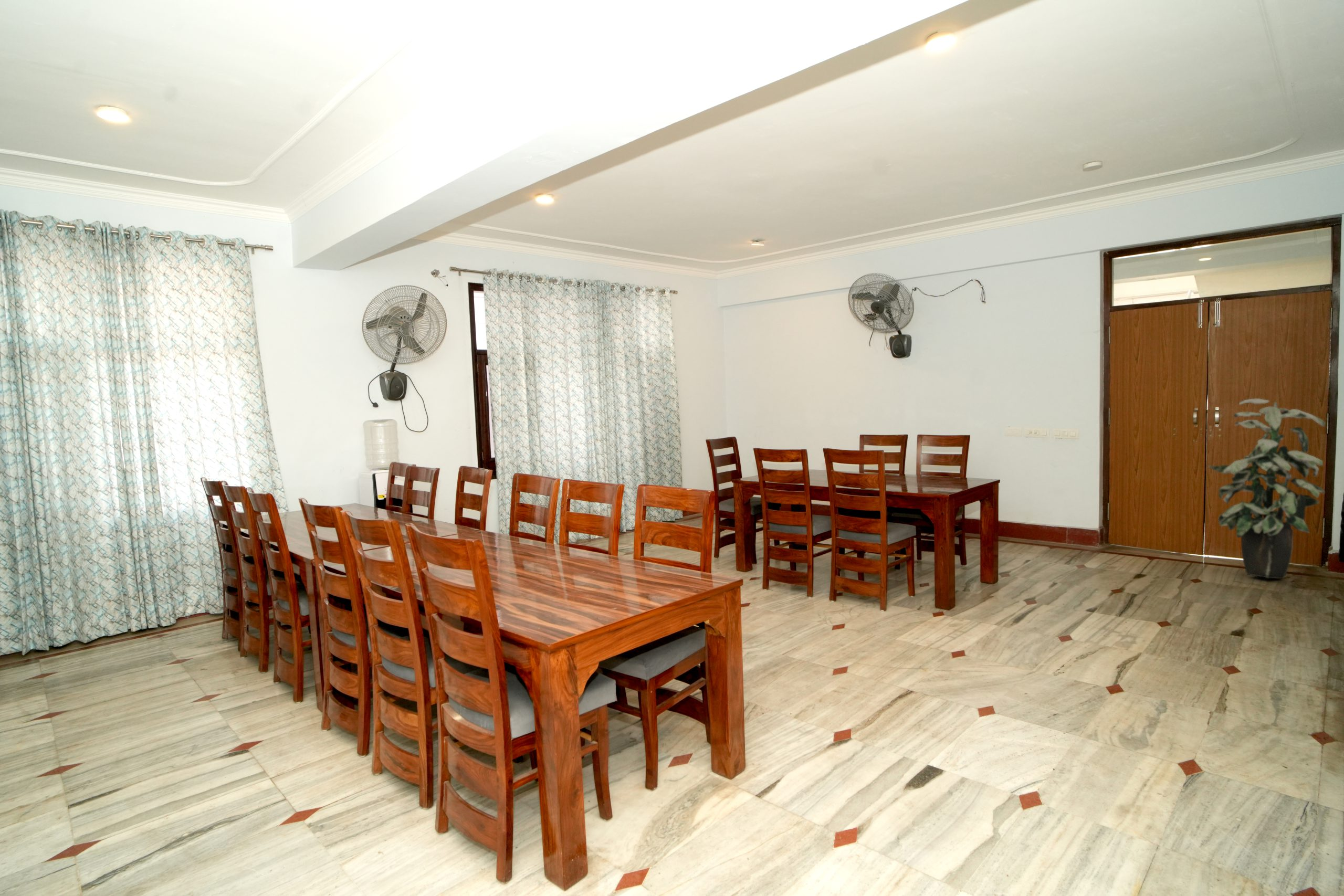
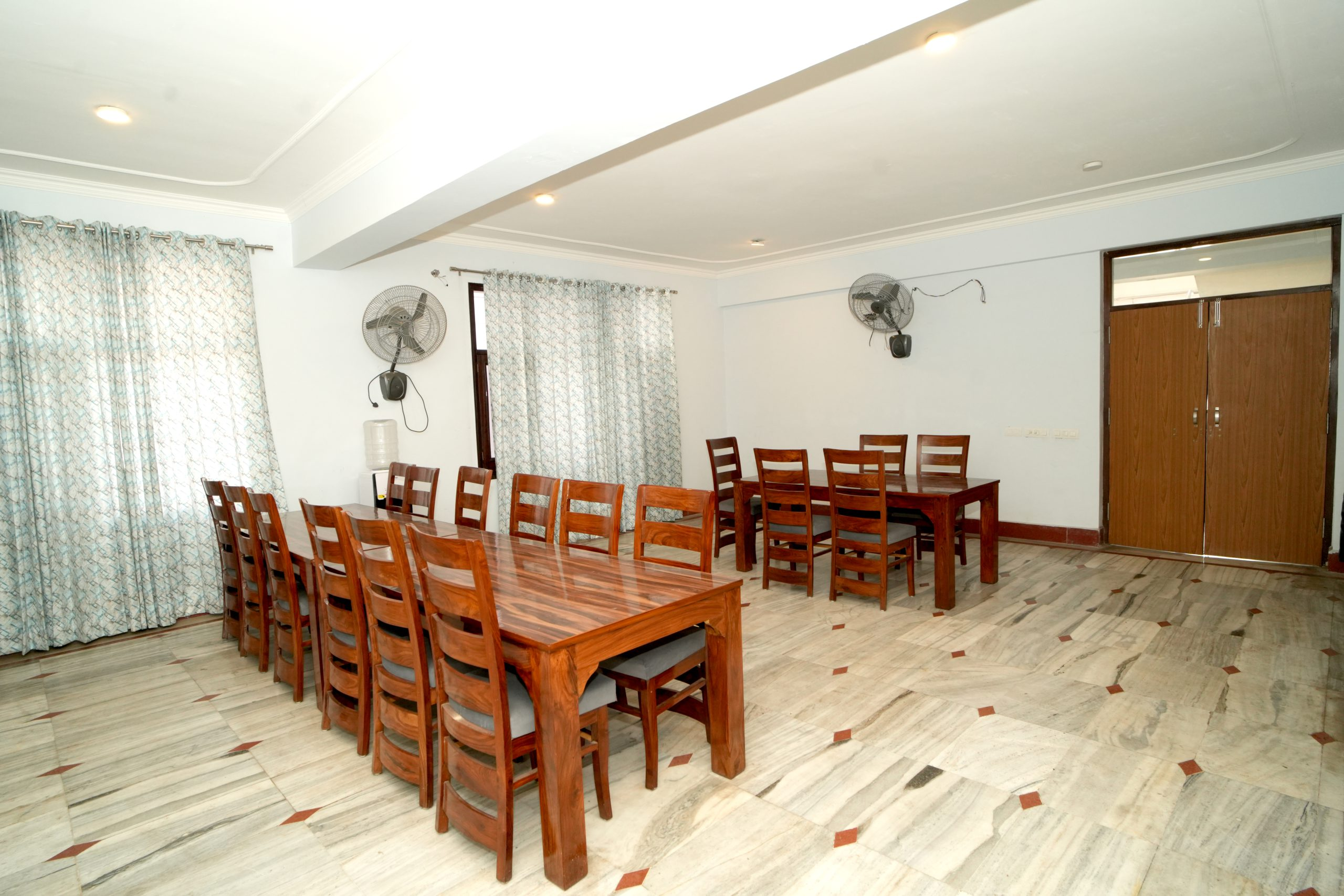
- indoor plant (1264, 488)
